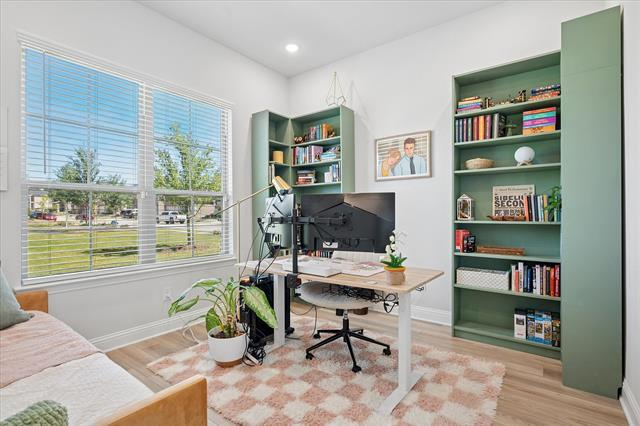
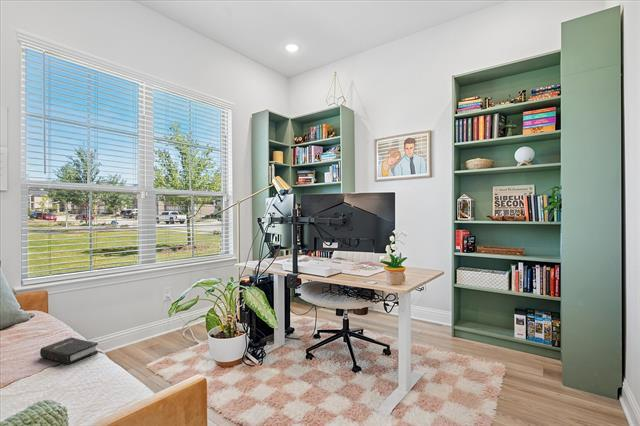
+ hardback book (69, 350)
